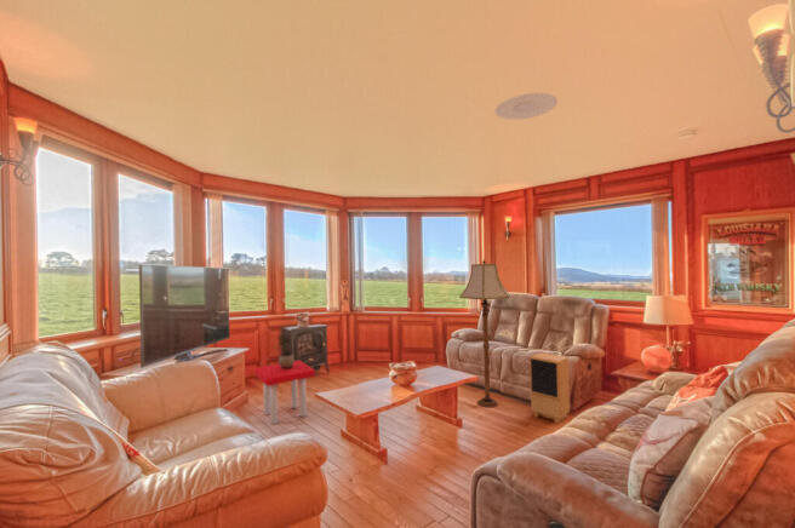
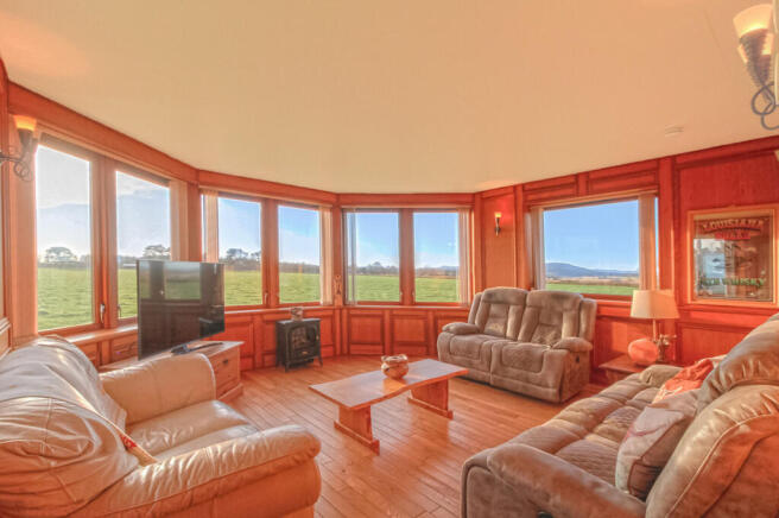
- potted plant (282, 350)
- speaker (549, 386)
- plate (525, 105)
- stool (291, 391)
- floor lamp (485, 331)
